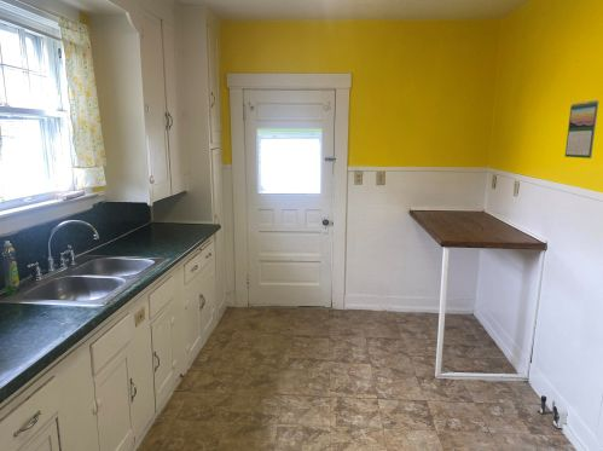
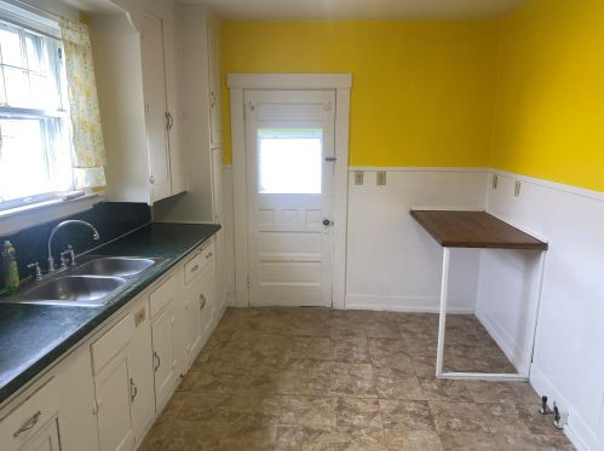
- calendar (580, 129)
